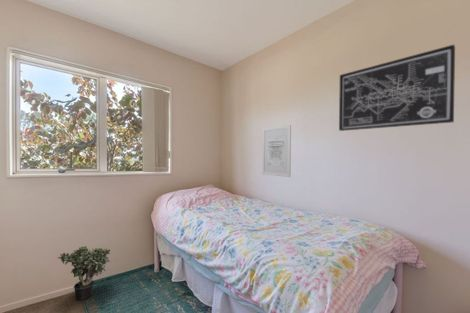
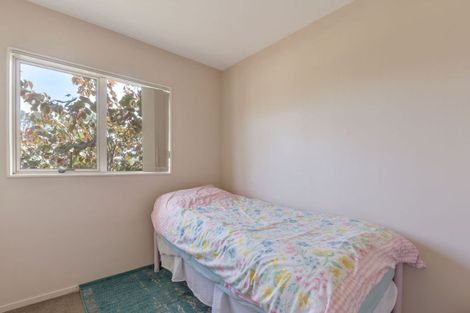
- potted plant (85, 271)
- wall art (275, 151)
- wall art (388, 95)
